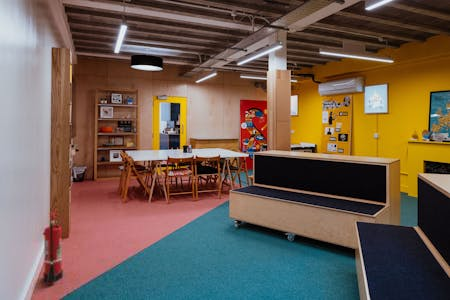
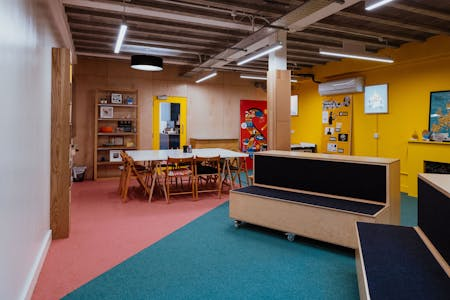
- fire extinguisher (52, 246)
